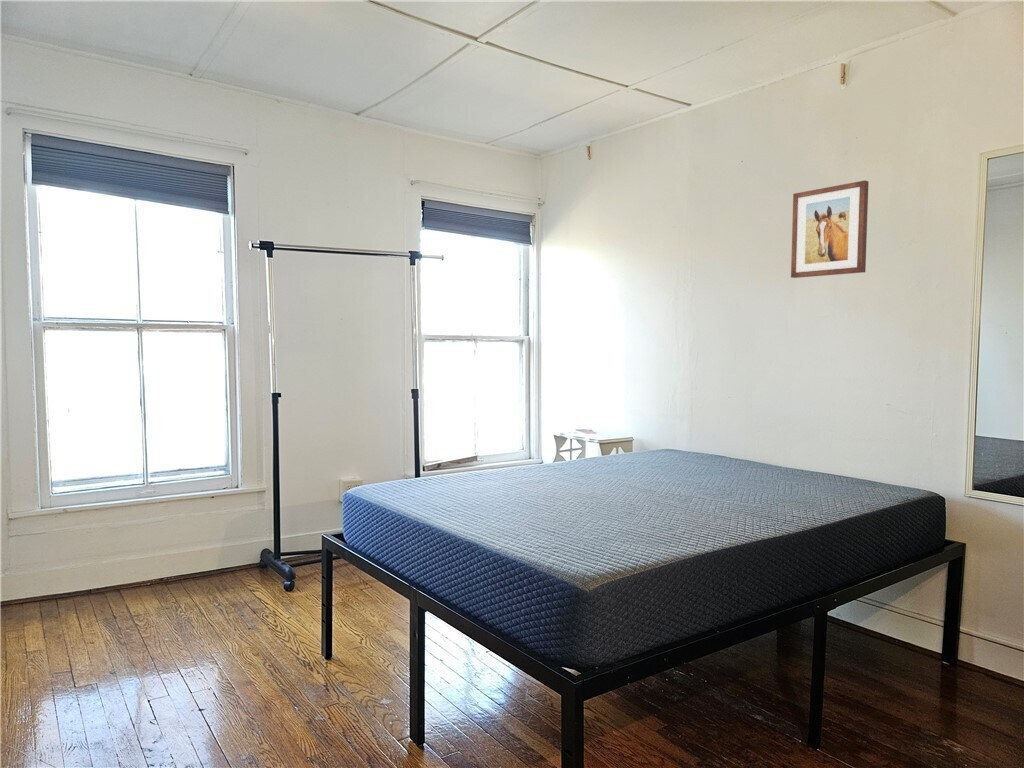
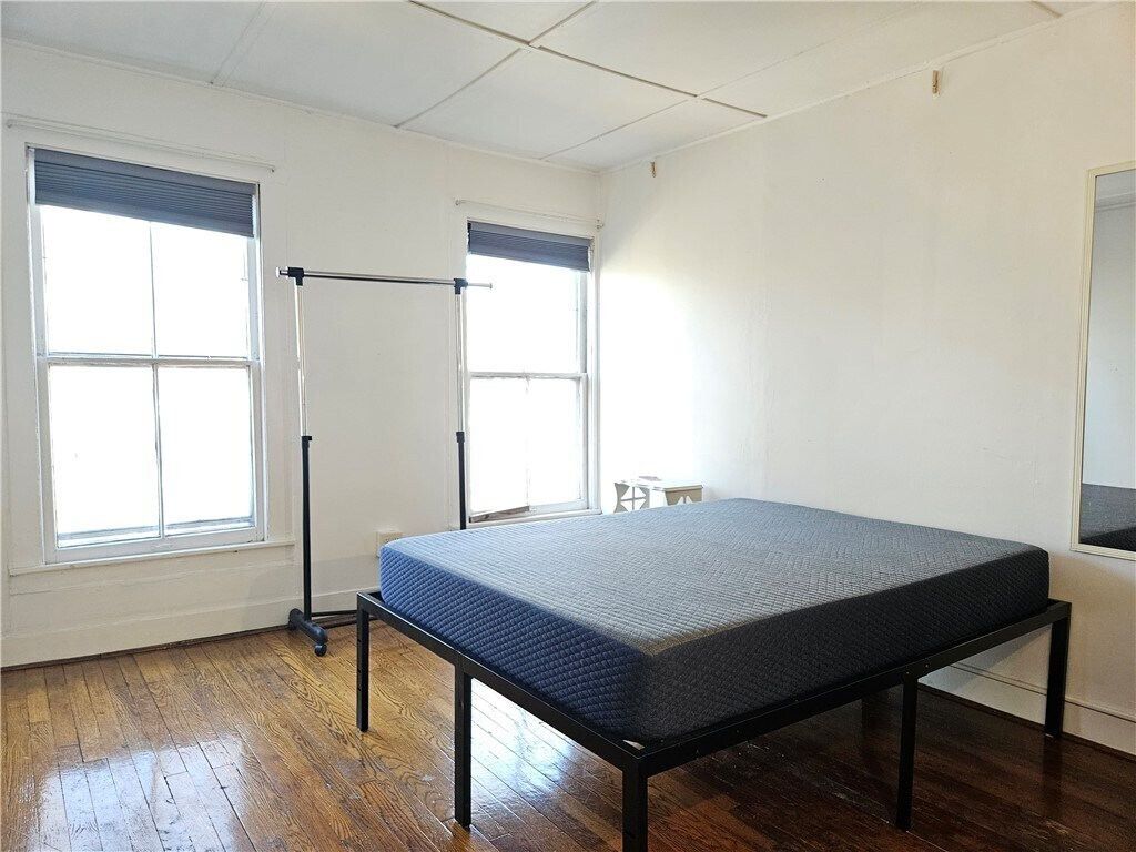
- wall art (828, 231)
